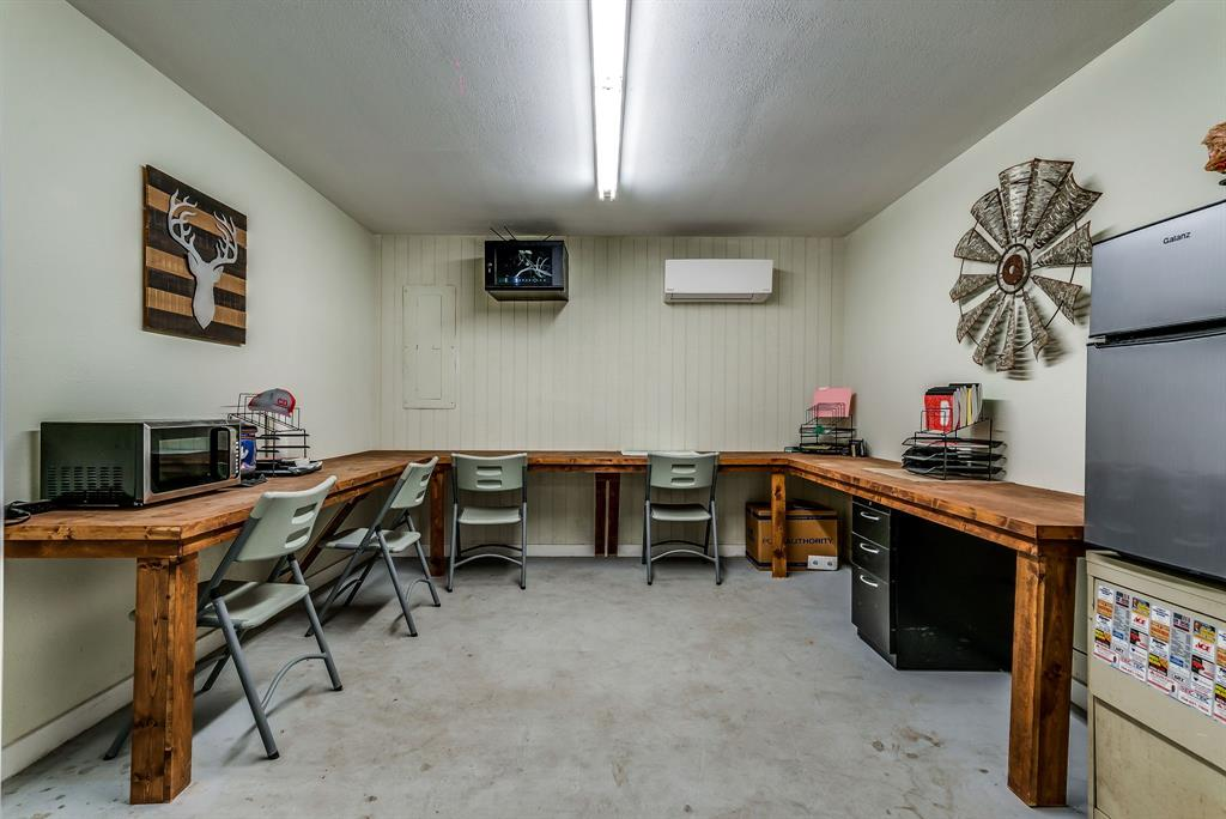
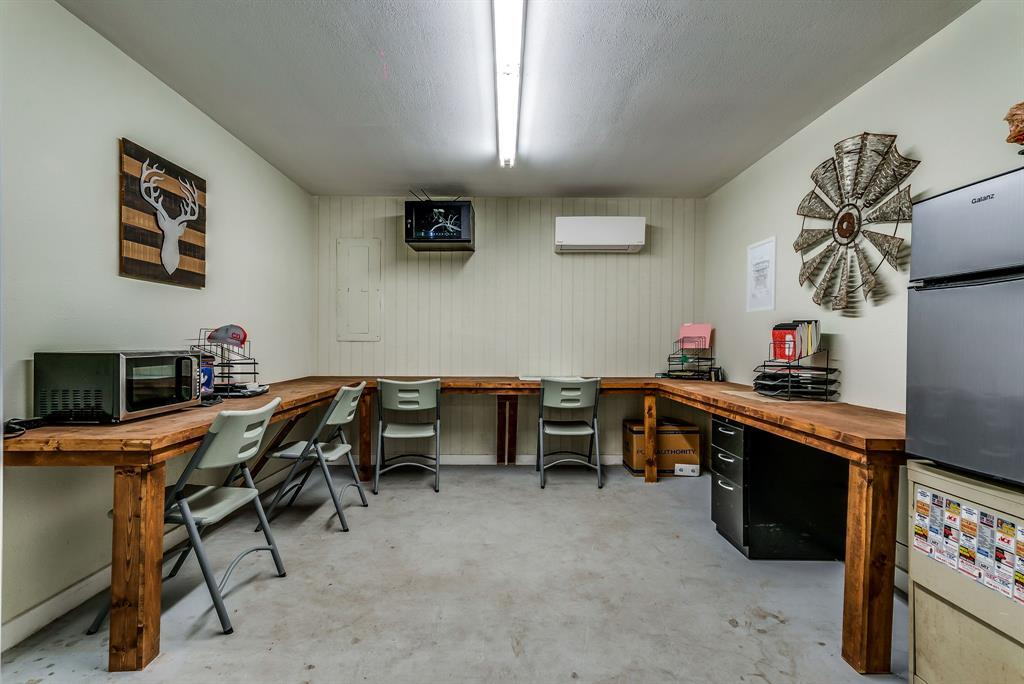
+ wall art (760, 276)
